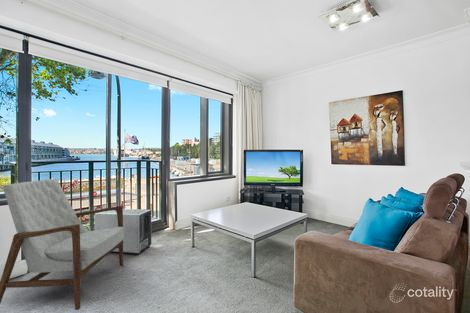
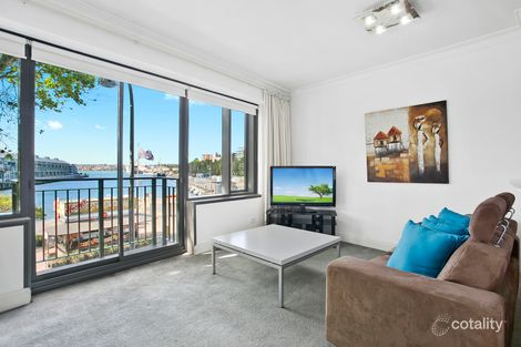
- armchair (69, 232)
- air purifier (124, 230)
